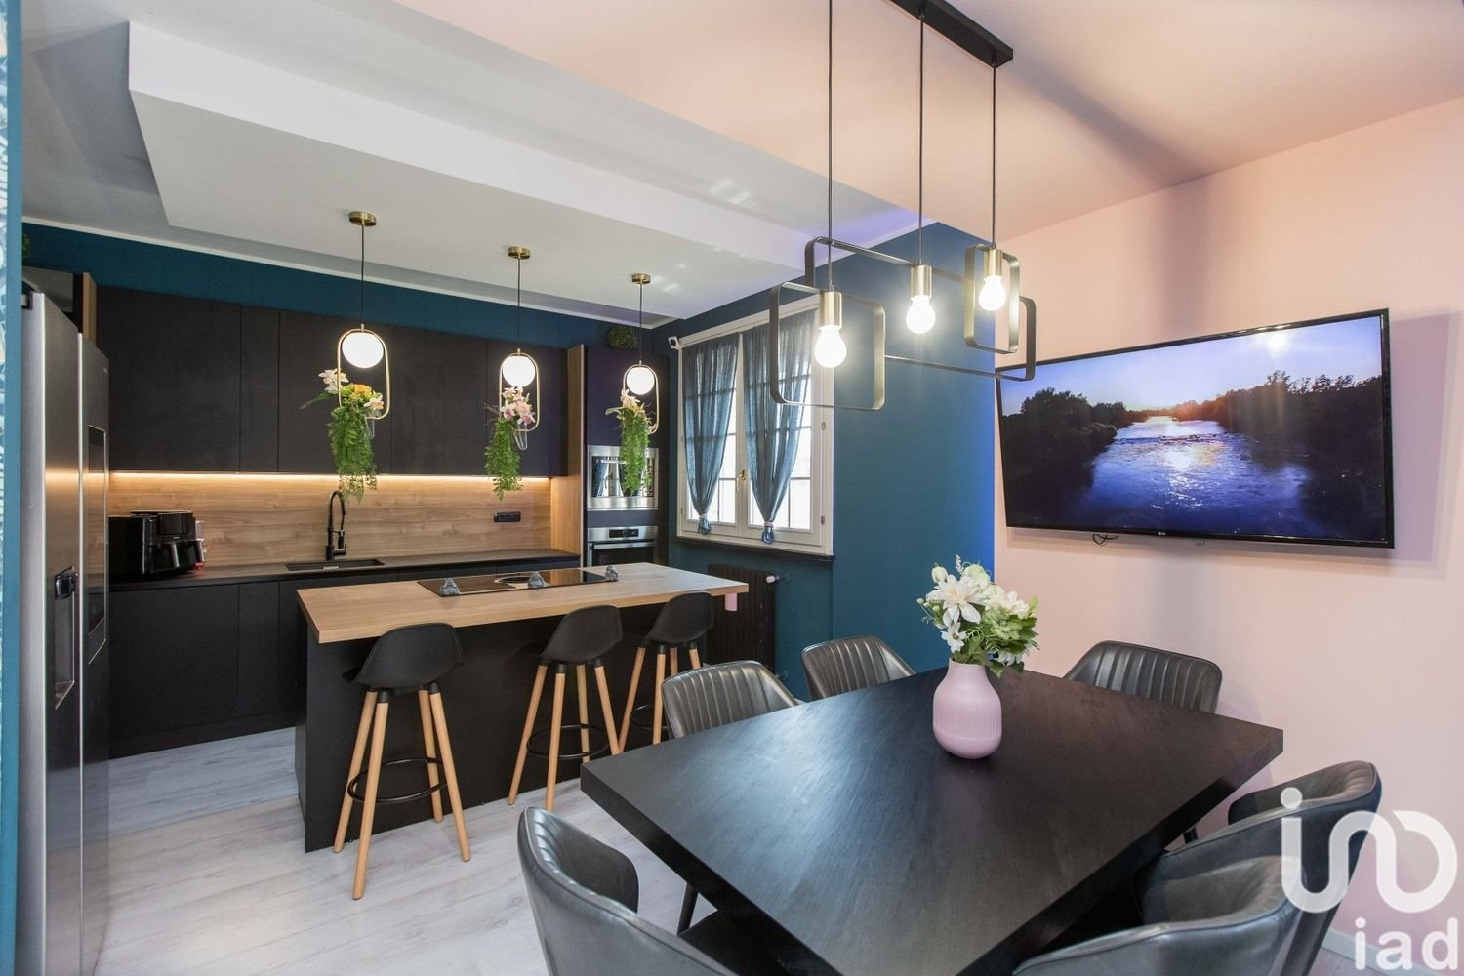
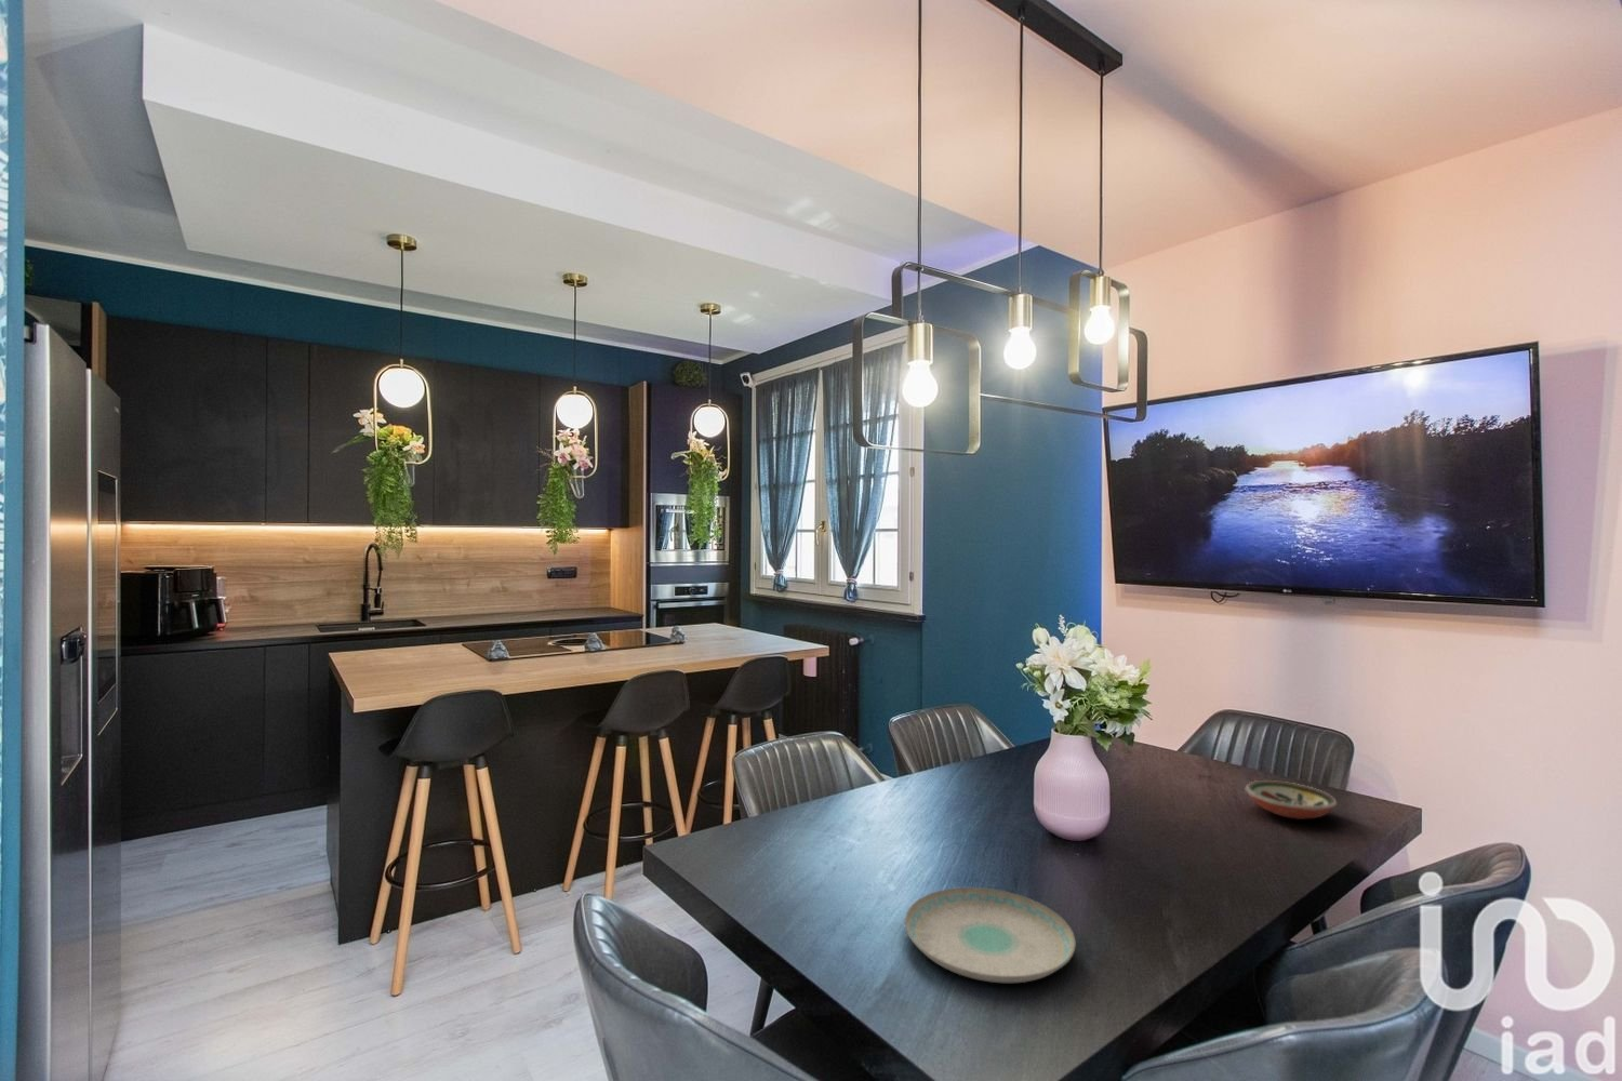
+ plate (987, 933)
+ decorative bowl (1289, 802)
